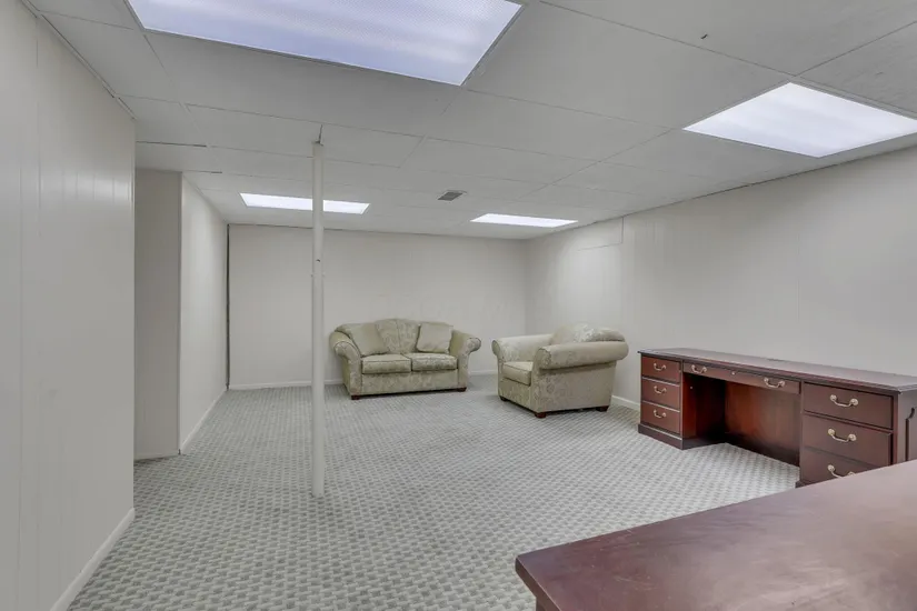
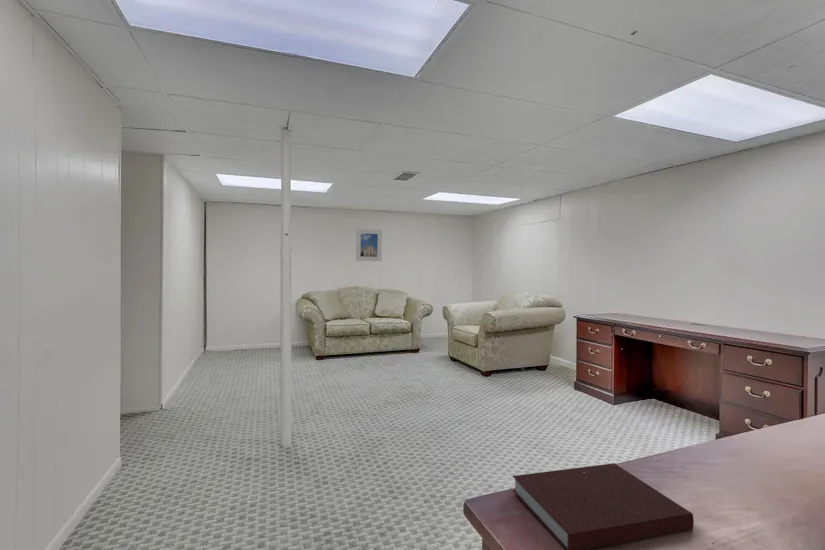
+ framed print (369, 245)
+ notebook (595, 501)
